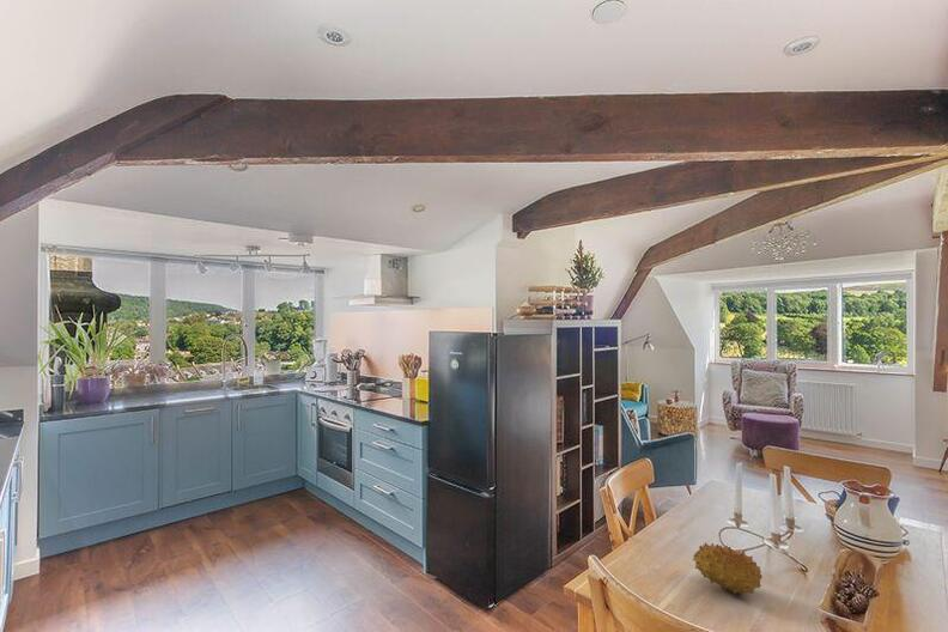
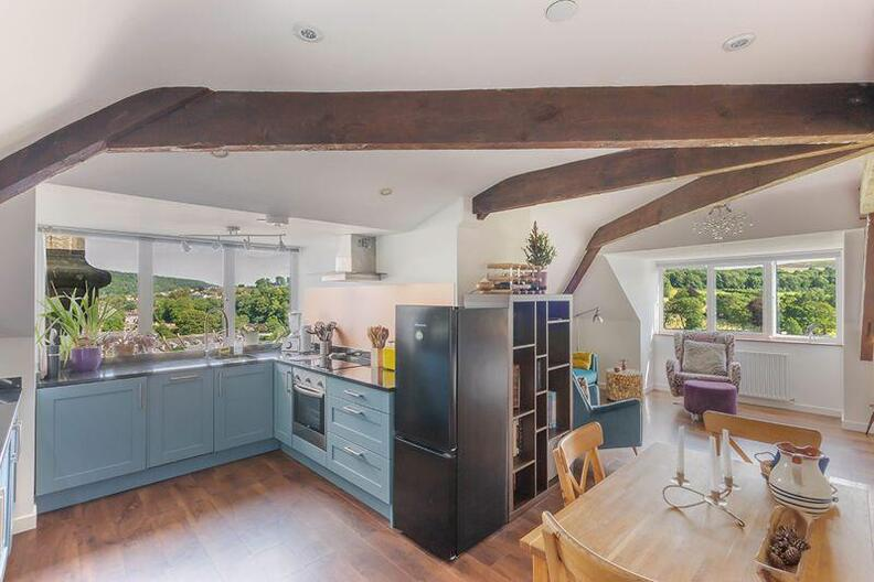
- fruit (725, 566)
